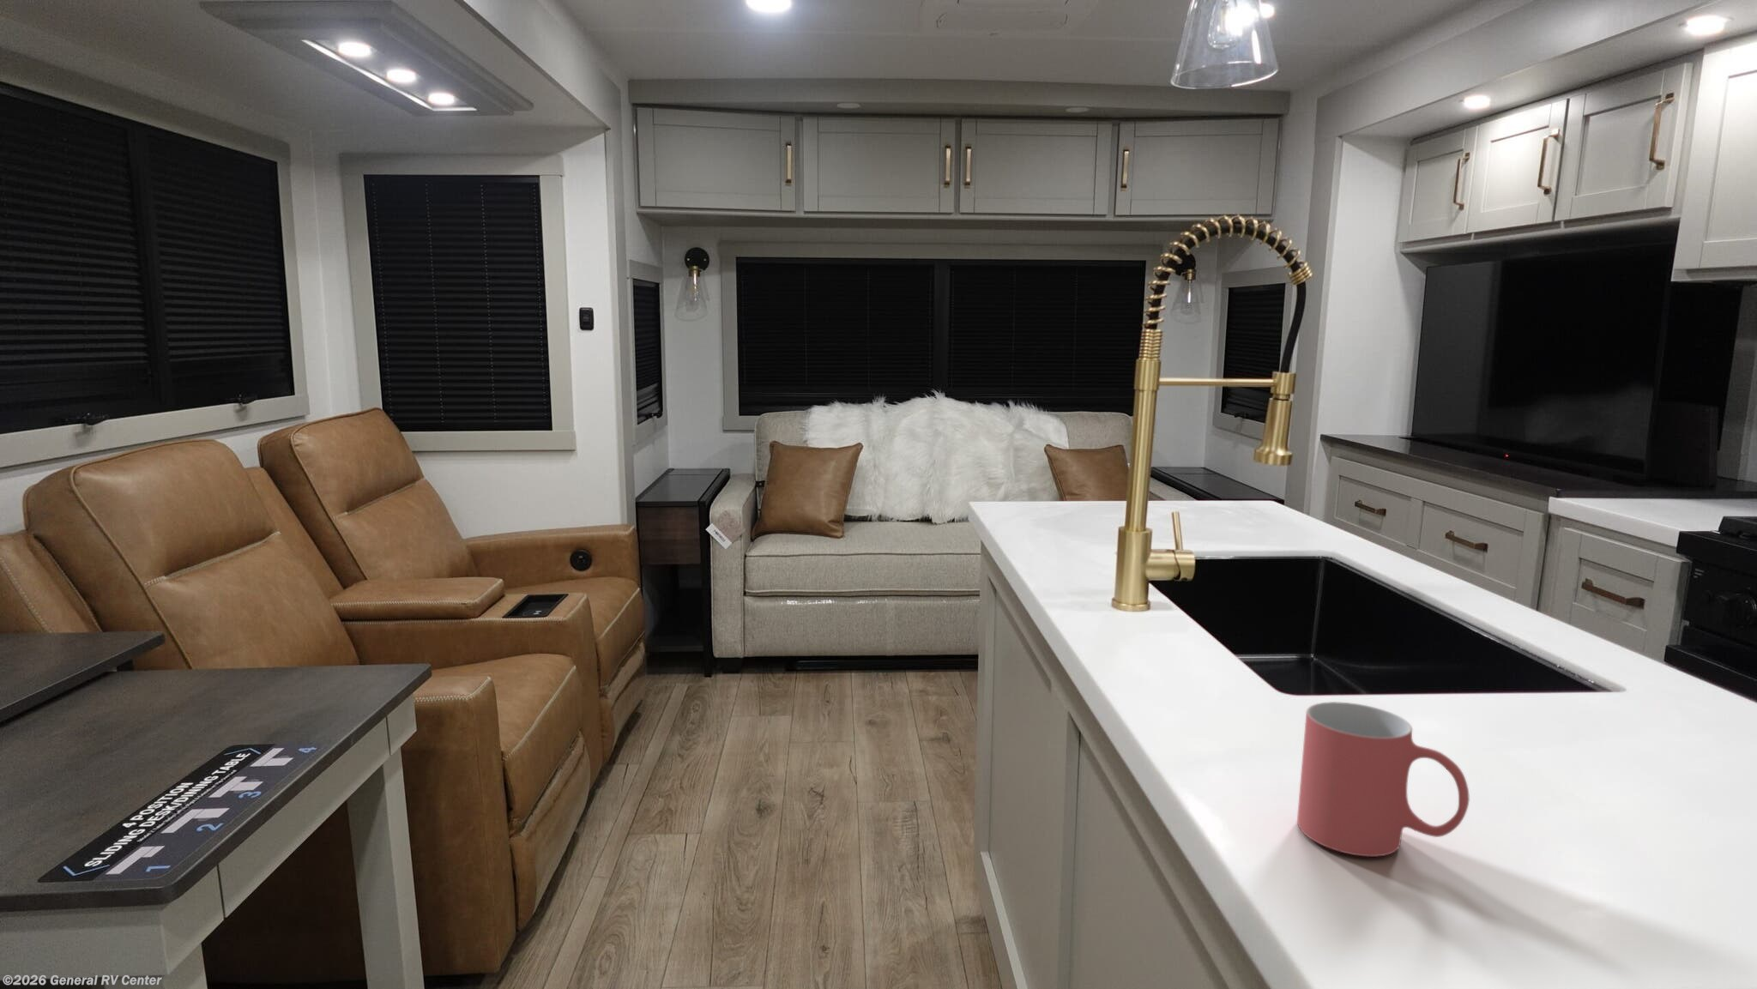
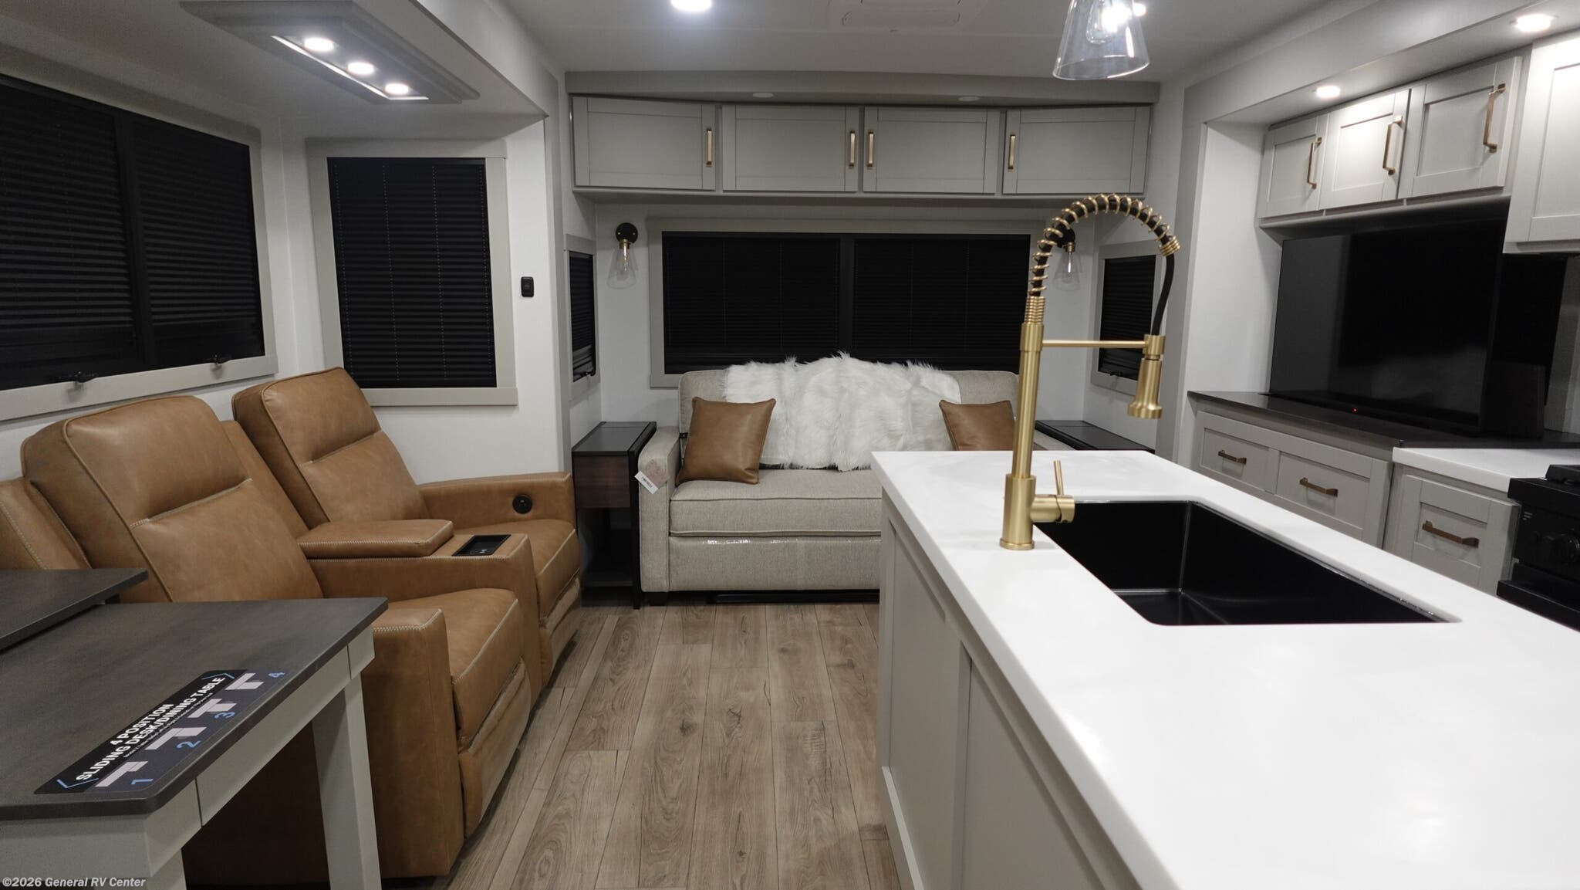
- mug (1382, 784)
